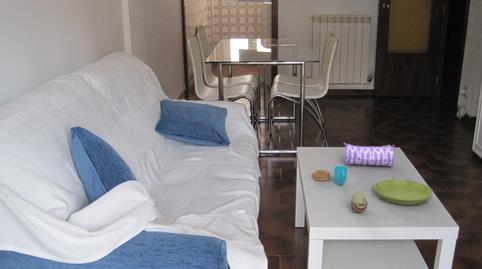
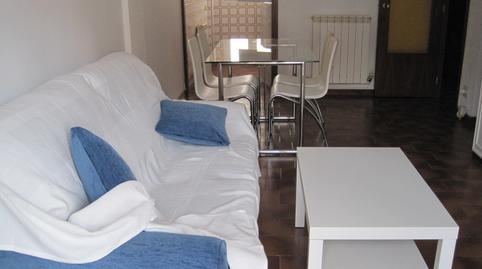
- cup (329, 173)
- pencil case (369, 154)
- decorative egg (359, 200)
- saucer (402, 192)
